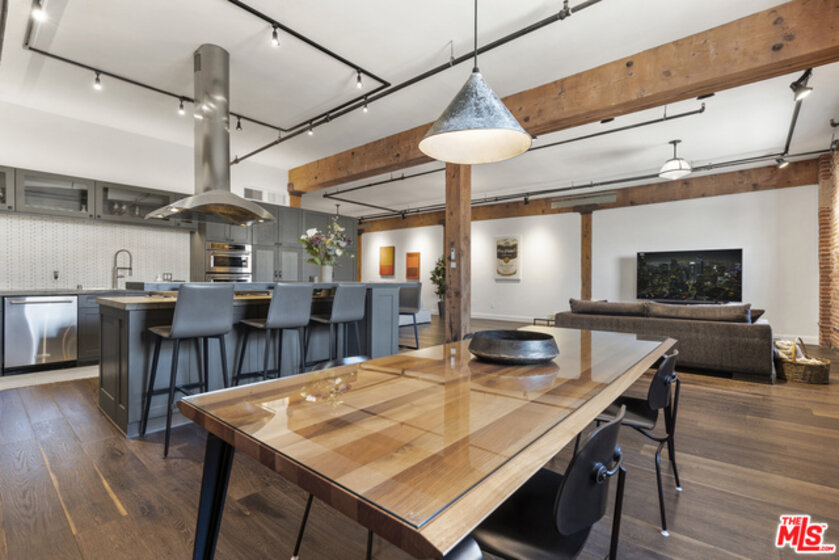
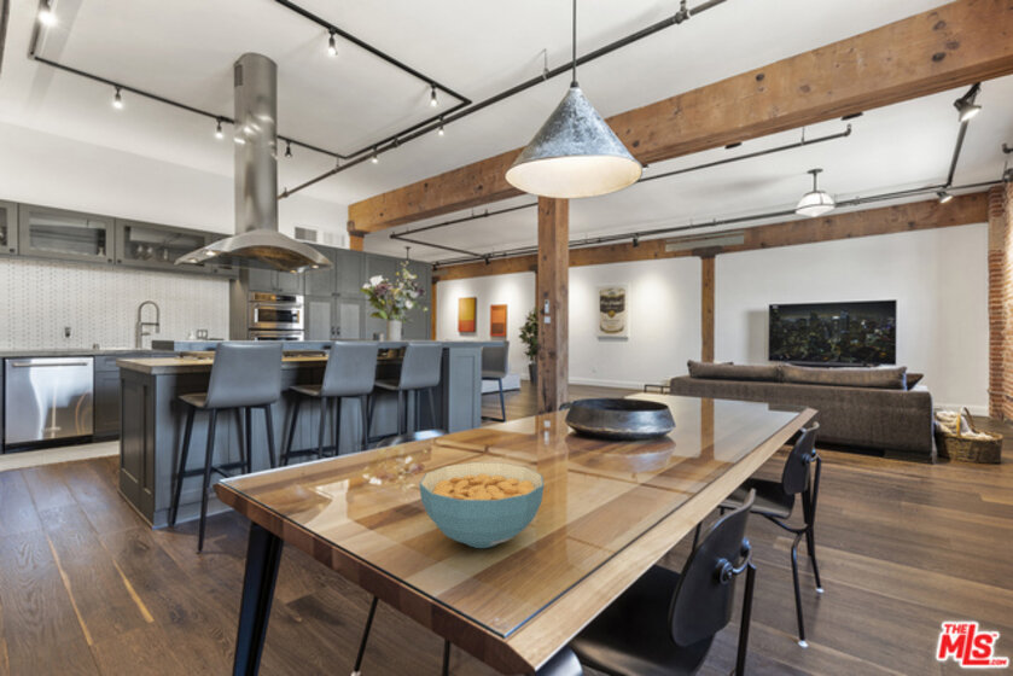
+ cereal bowl (482, 509)
